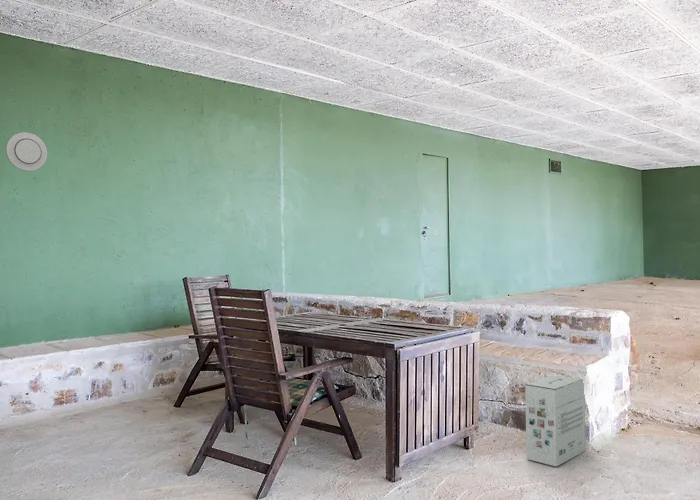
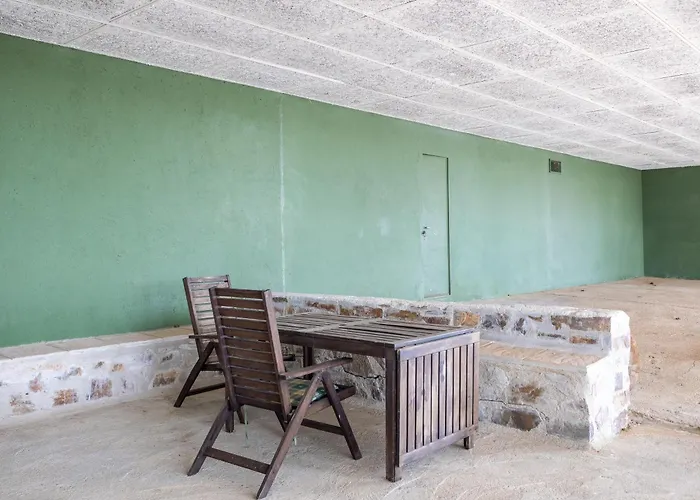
- decorative plate (27, 151)
- cardboard box (555, 418)
